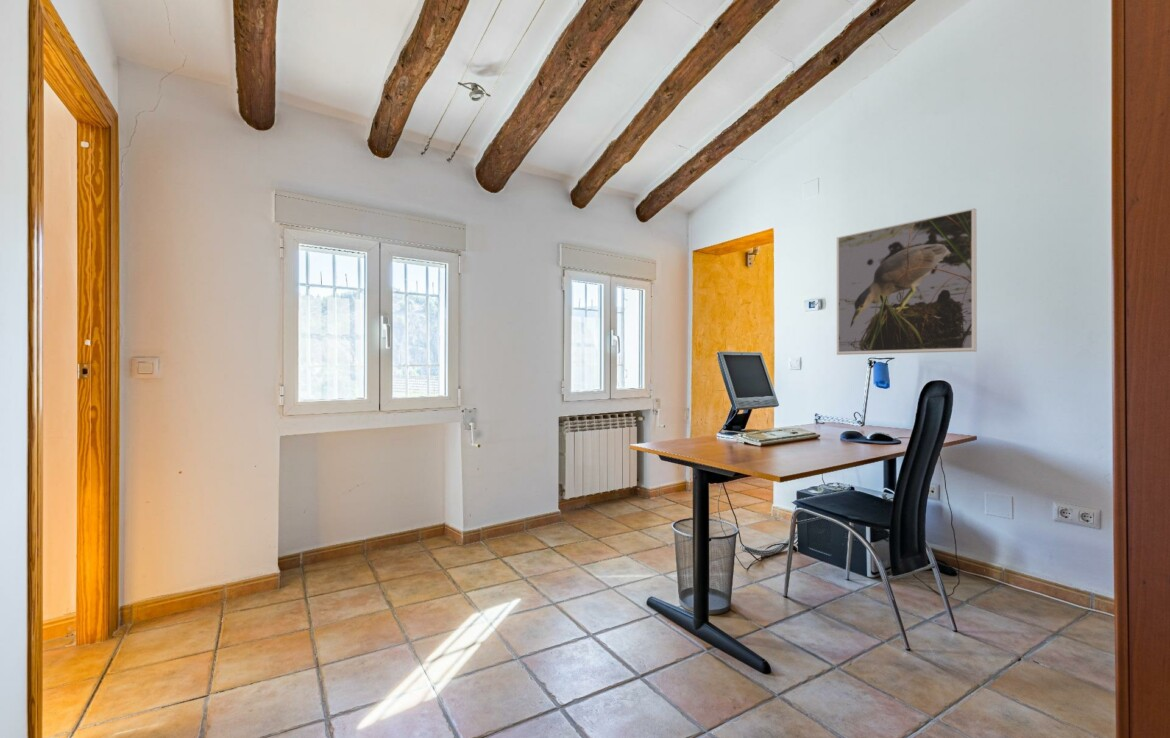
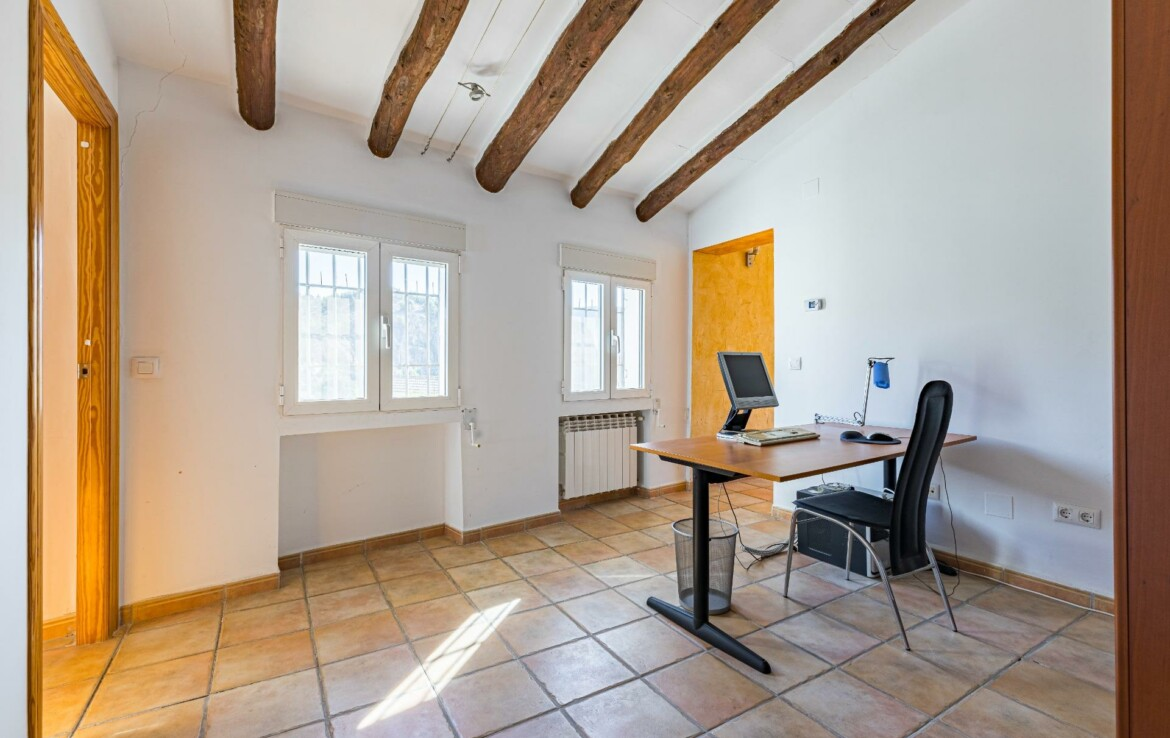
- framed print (899, 289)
